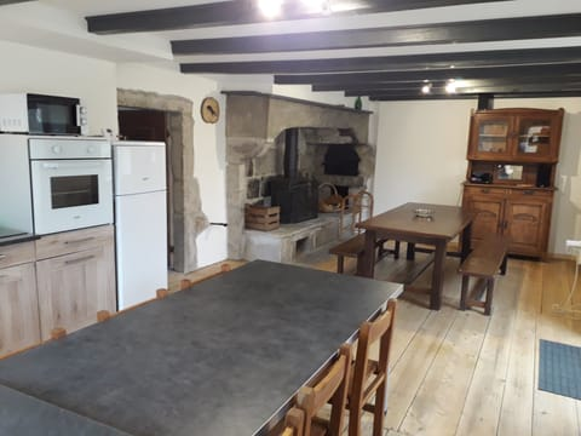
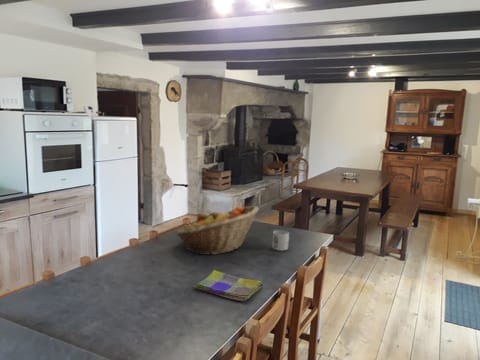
+ mug (281, 239)
+ fruit basket (218, 226)
+ dish towel (229, 284)
